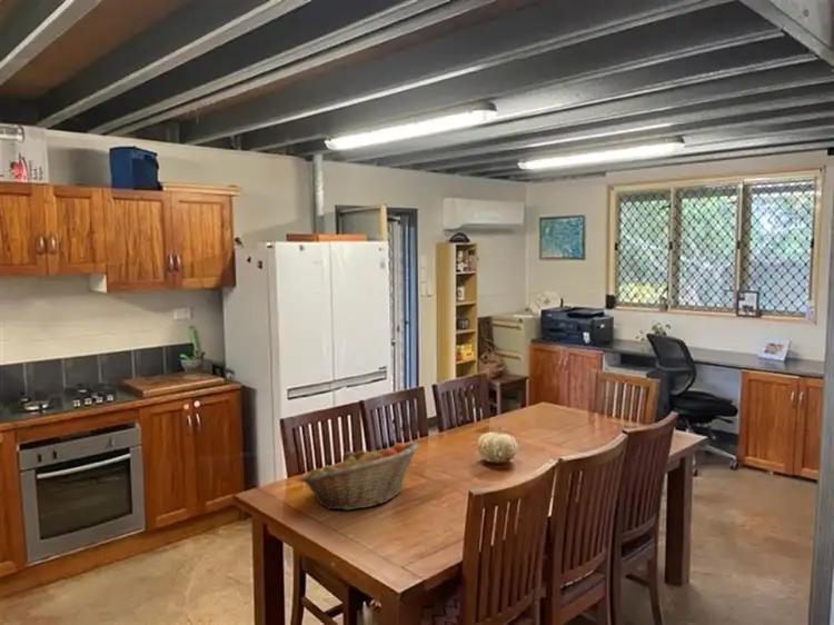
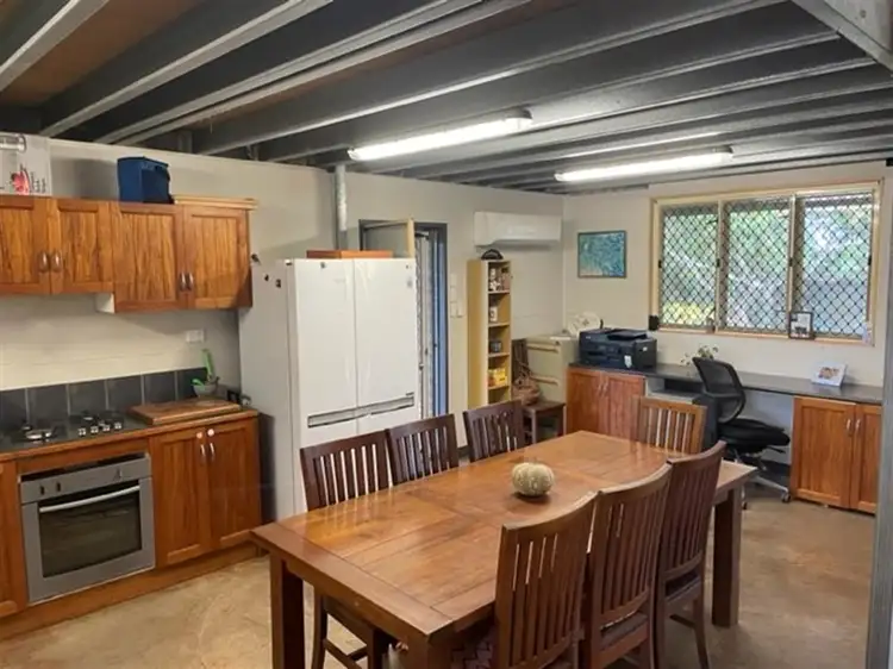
- fruit basket (363, 470)
